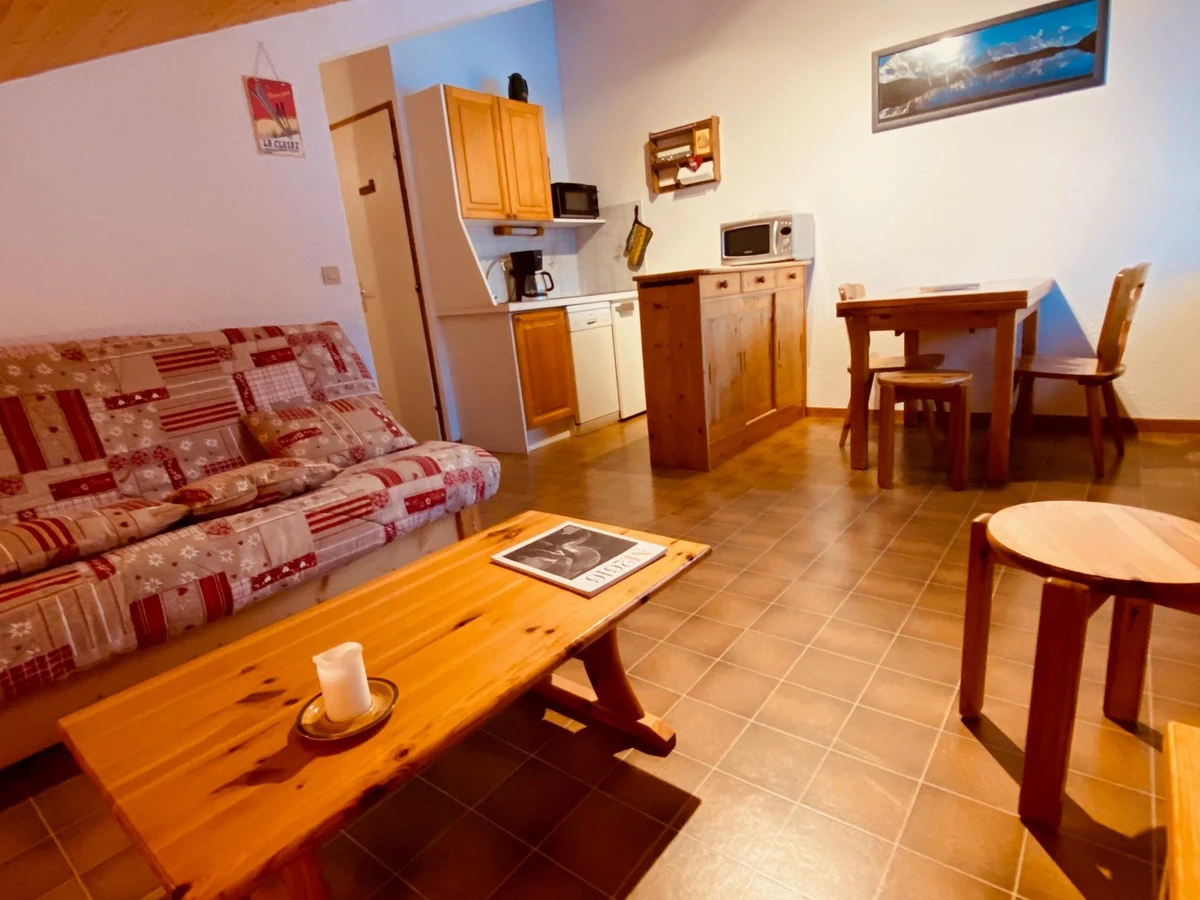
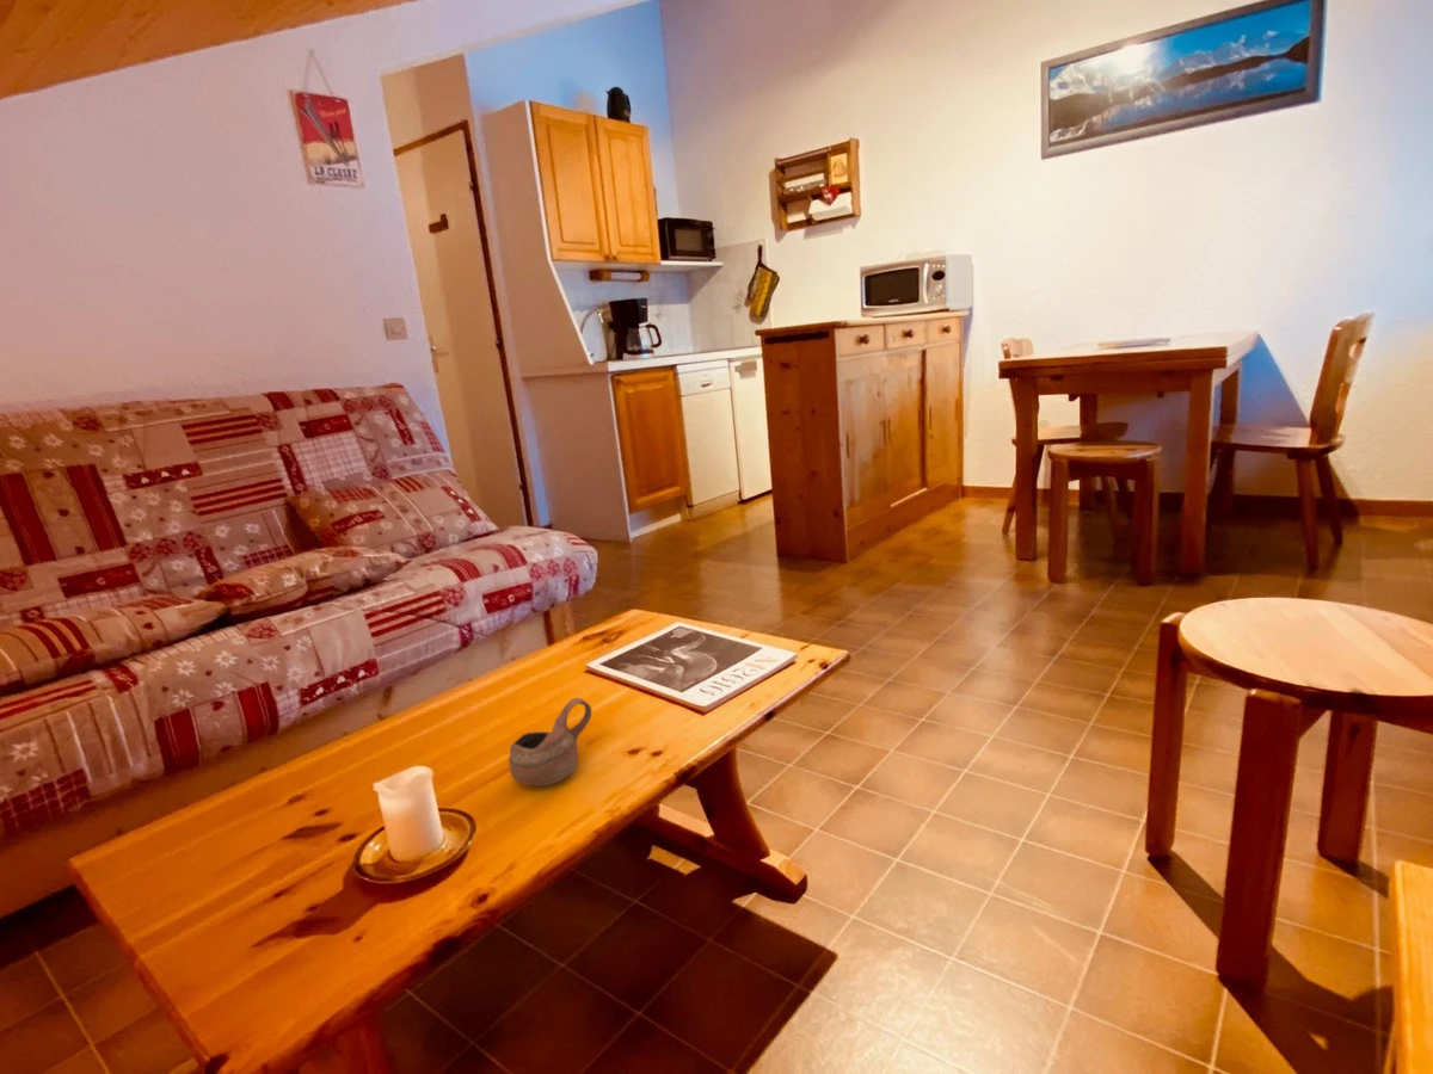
+ cup (552, 745)
